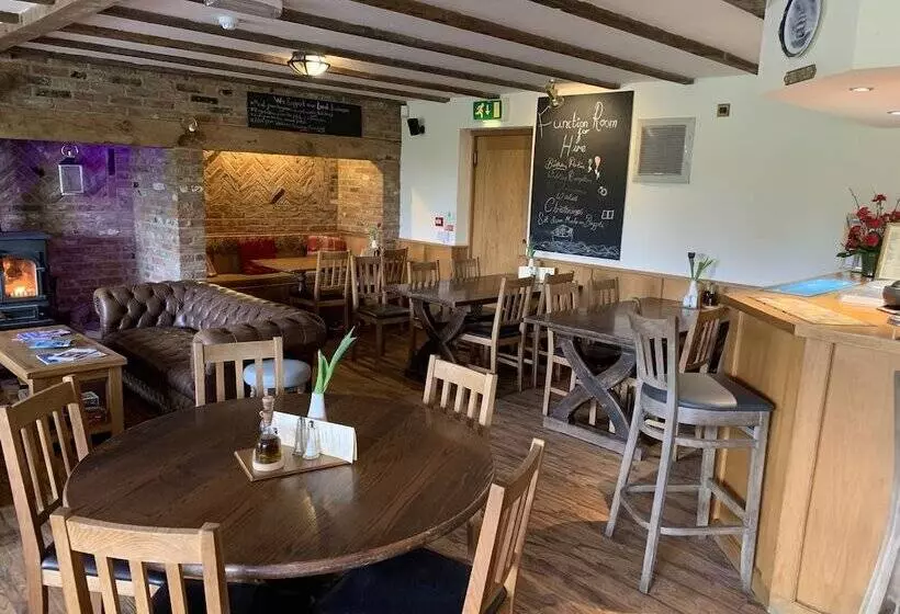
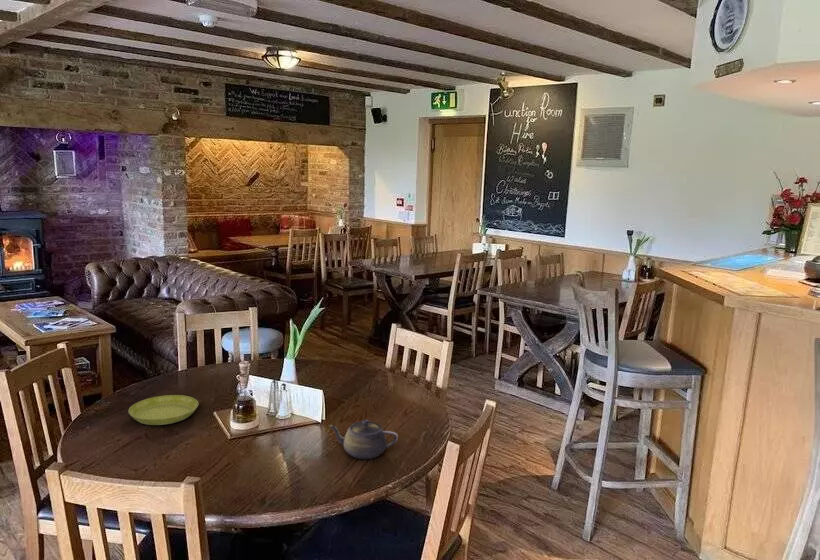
+ saucer (164, 410)
+ teapot (362, 436)
